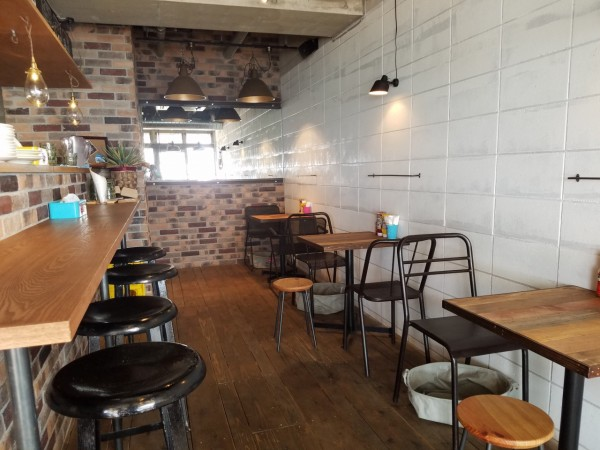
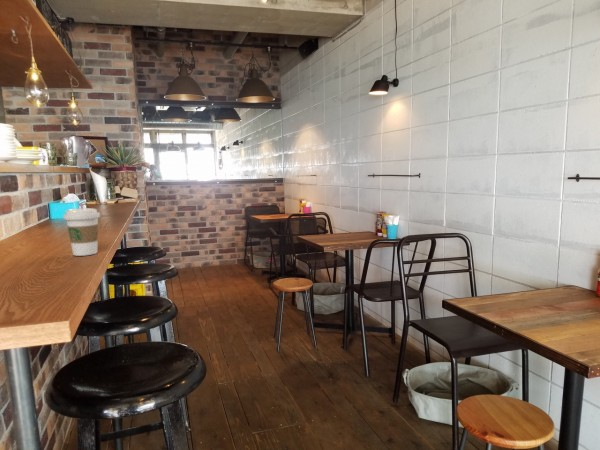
+ coffee cup (83, 231)
